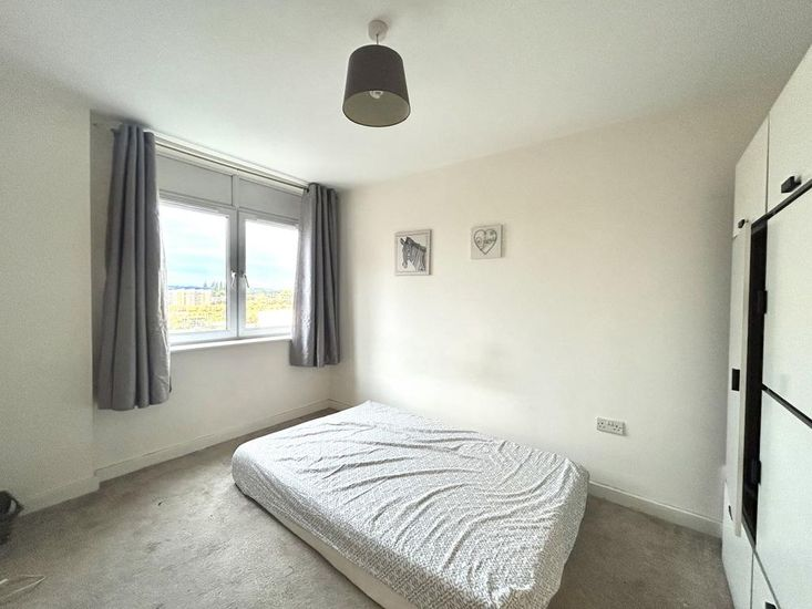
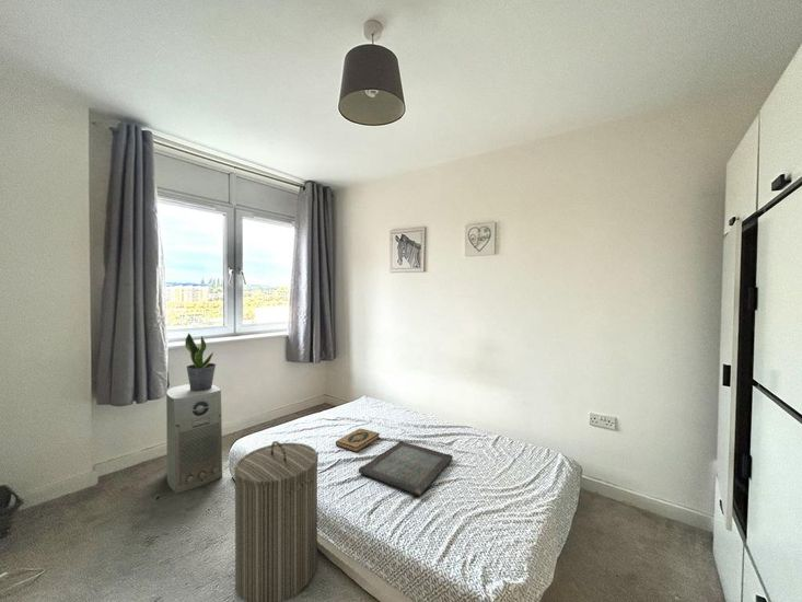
+ laundry hamper (278, 506)
+ hardback book (358, 439)
+ serving tray (408, 464)
+ potted plant (201, 360)
+ air purifier (193, 432)
